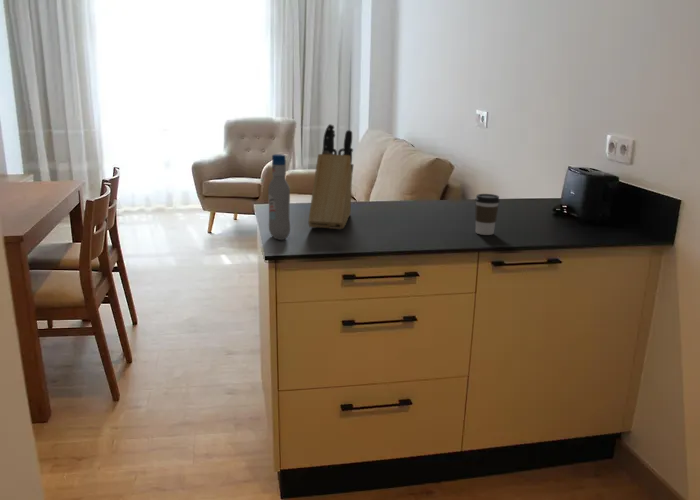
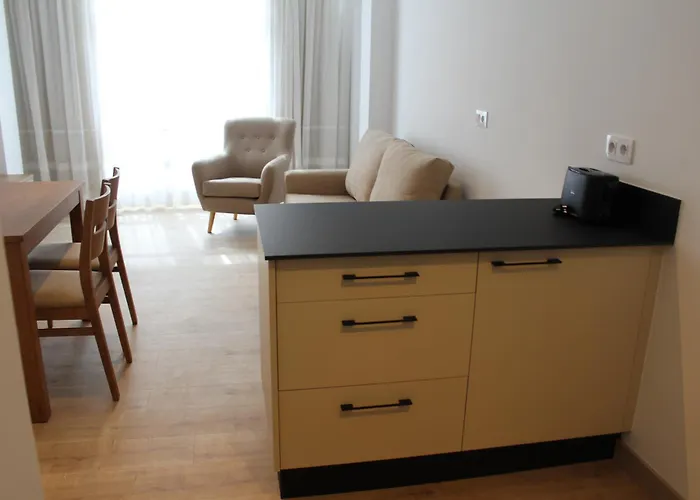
- coffee cup (486, 214)
- knife block (333, 173)
- bottle (279, 196)
